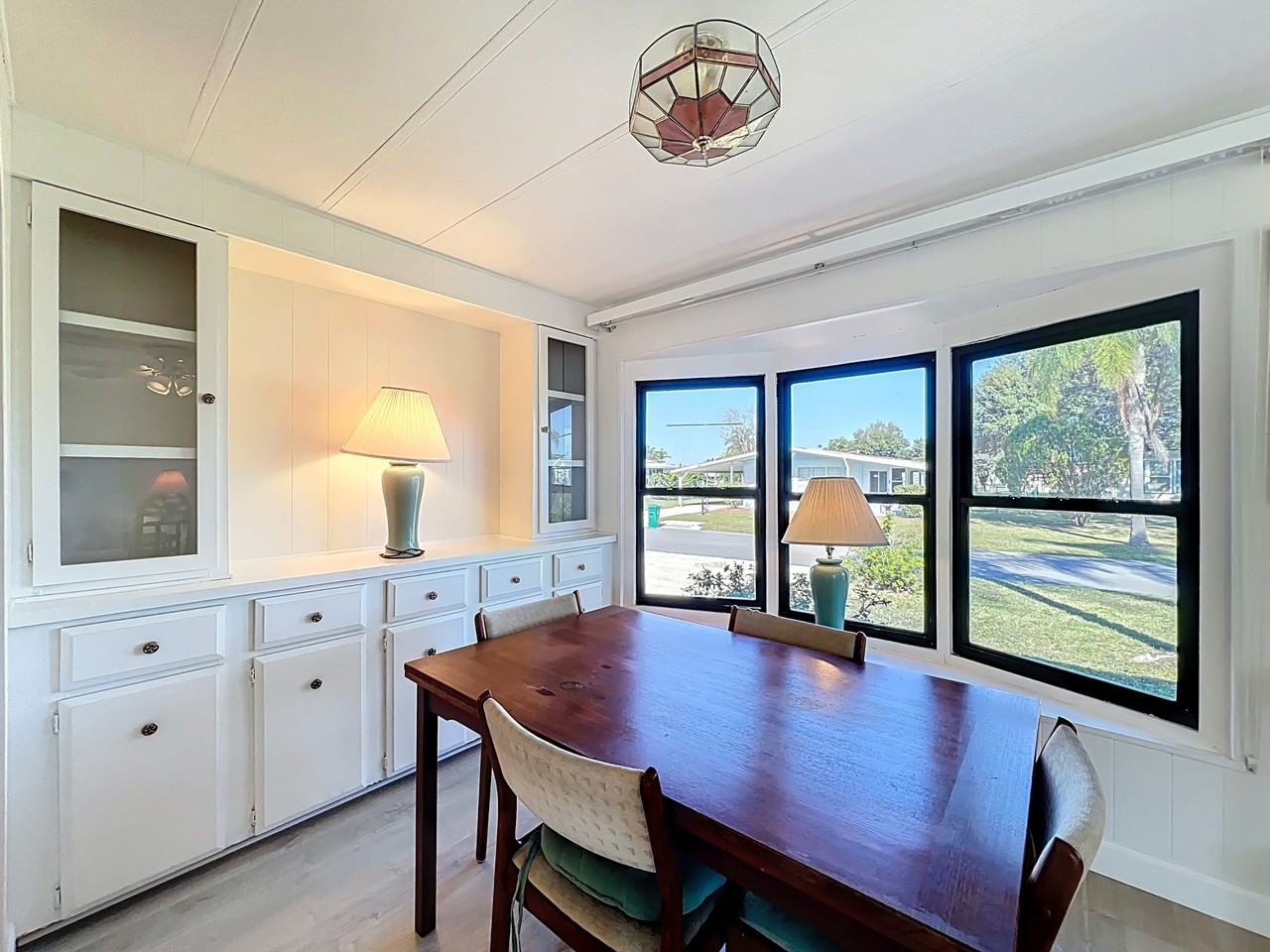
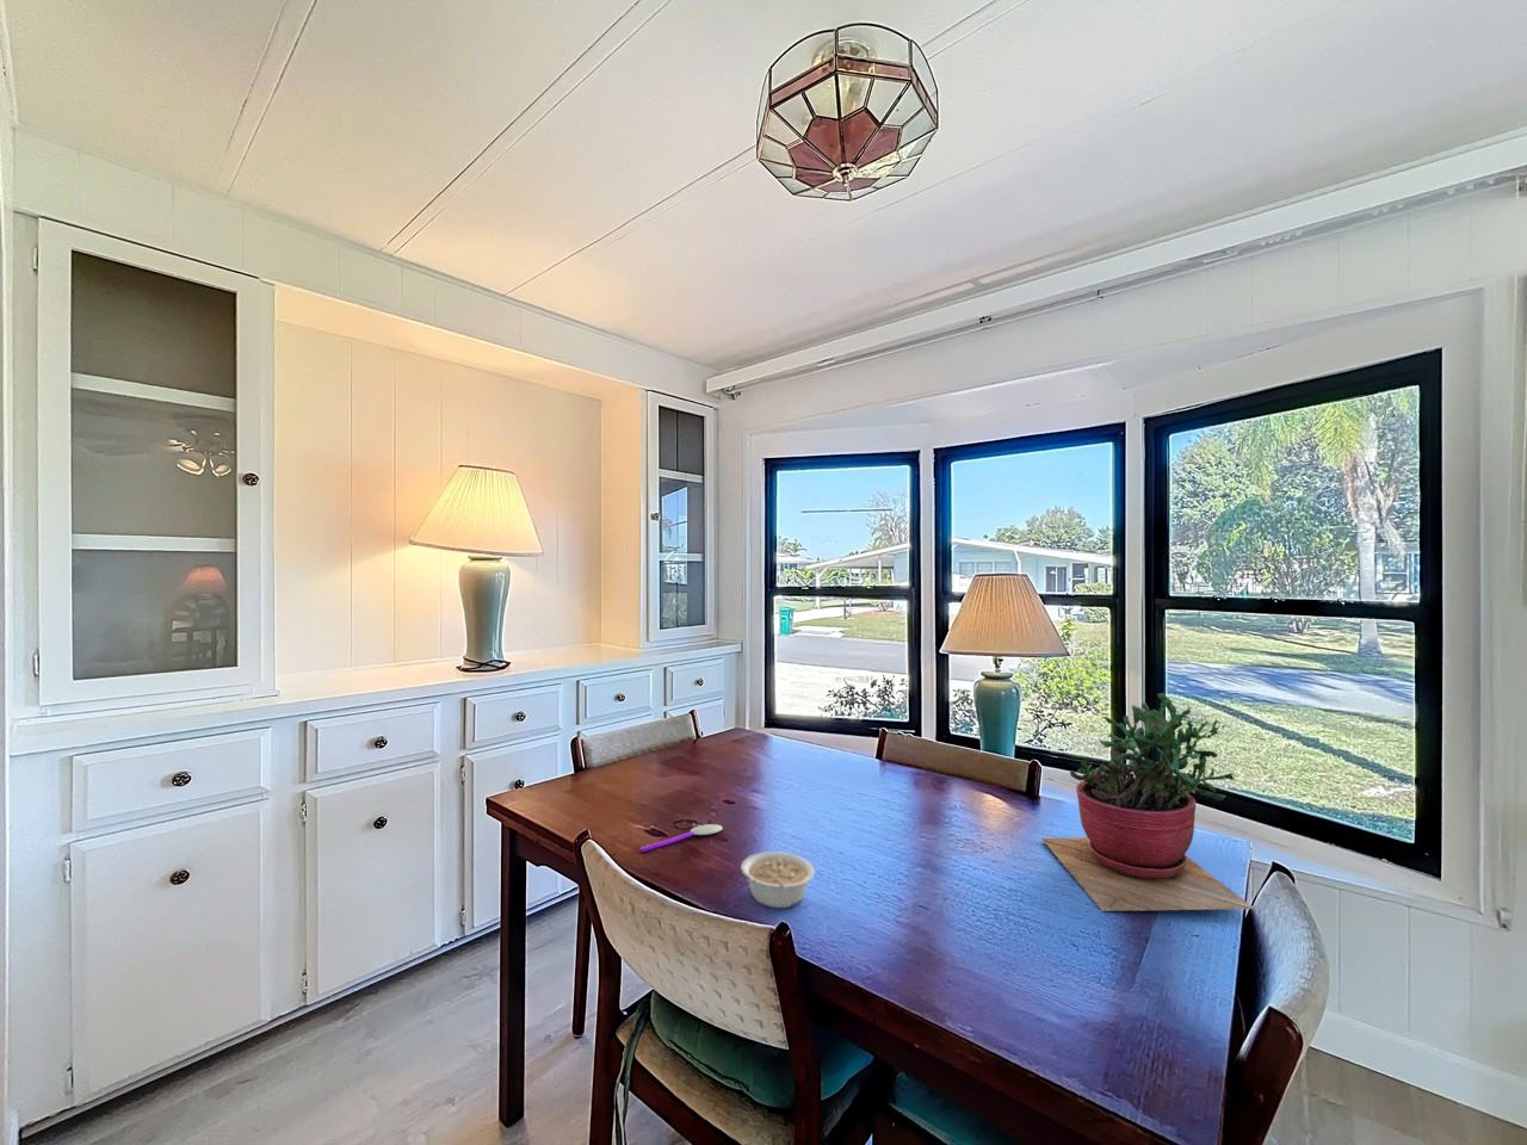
+ spoon (683, 836)
+ succulent plant (1135, 782)
+ legume (779, 879)
